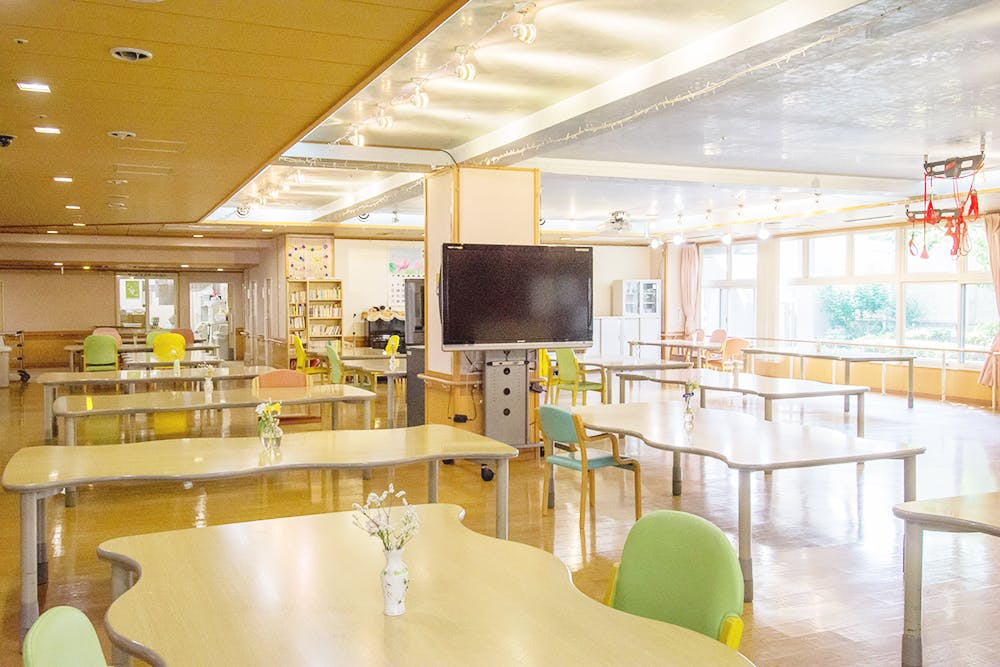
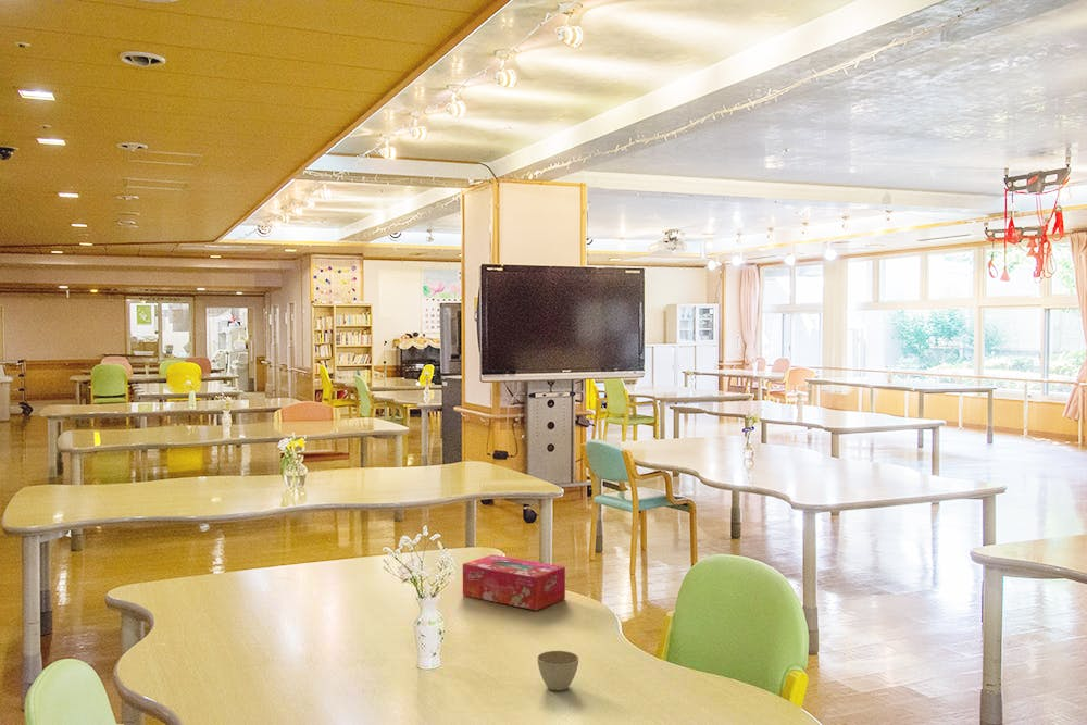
+ flower pot (558, 672)
+ tissue box (513, 580)
